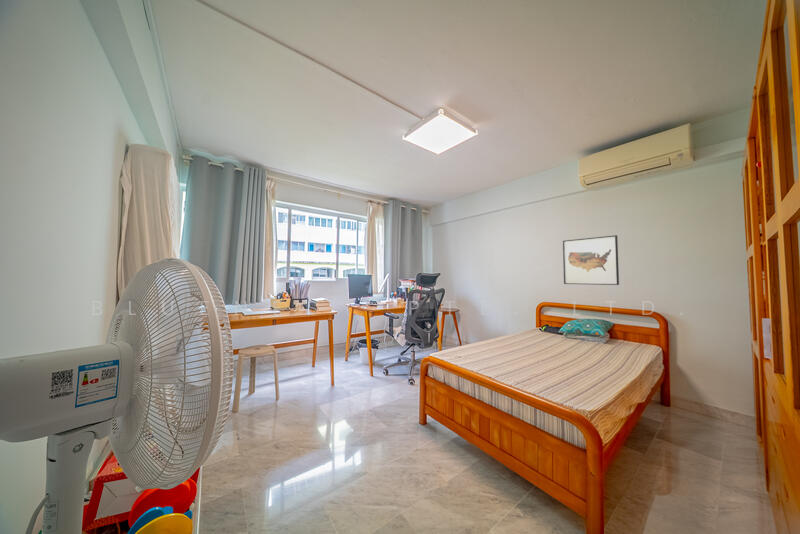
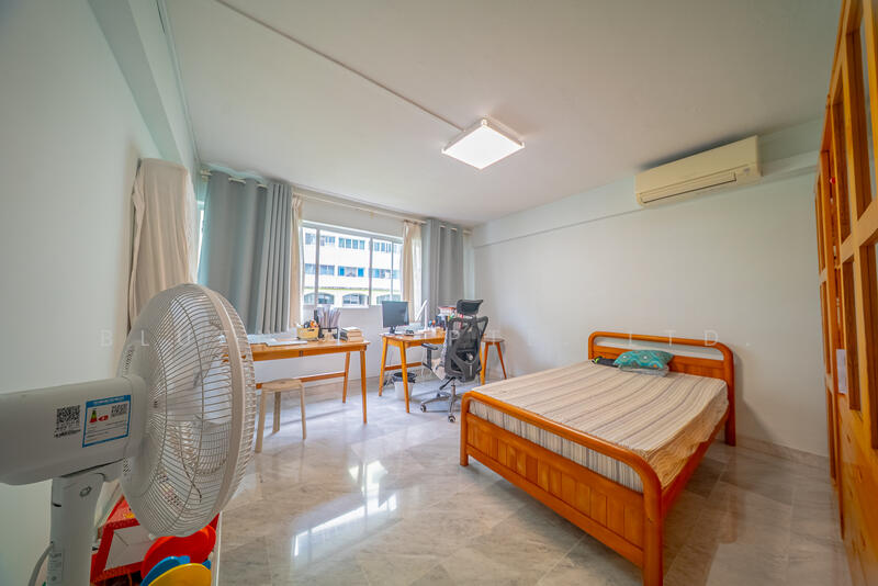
- wall art (588, 261)
